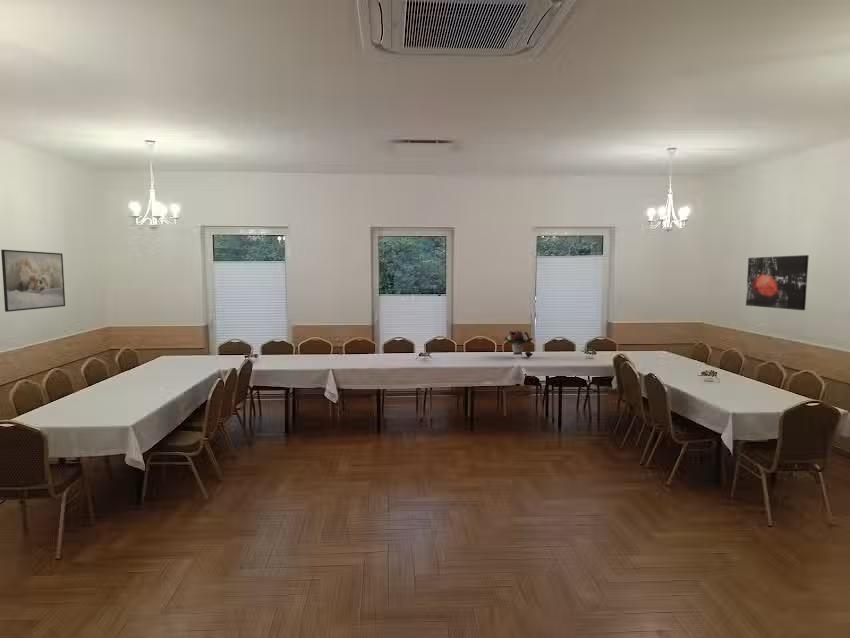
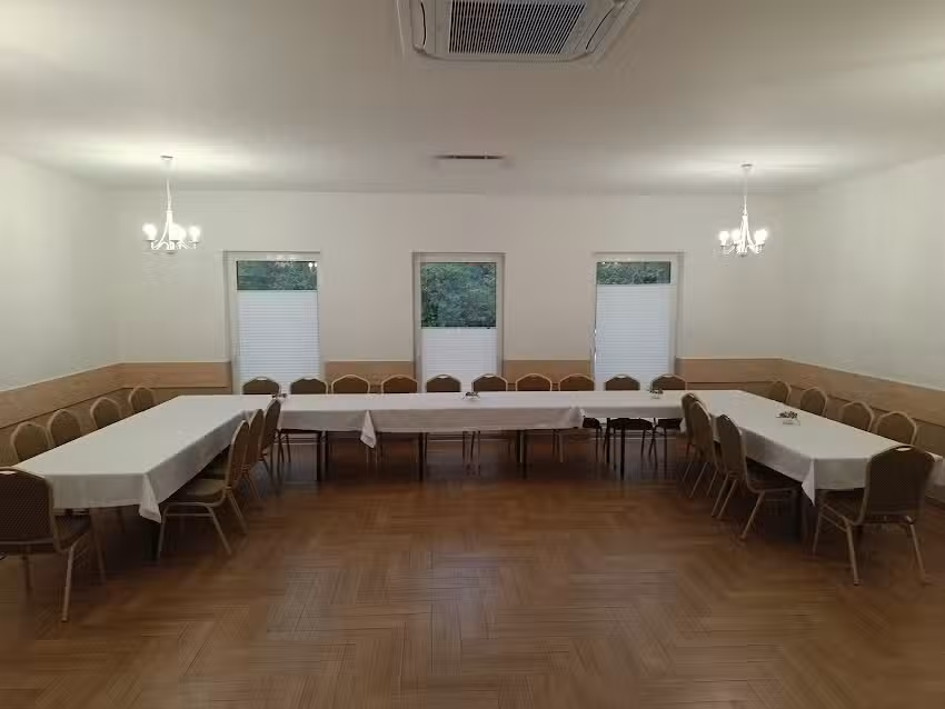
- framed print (36, 280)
- flower arrangement (518, 343)
- wall art (774, 282)
